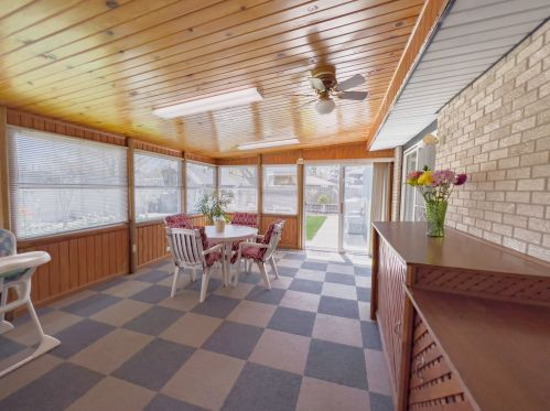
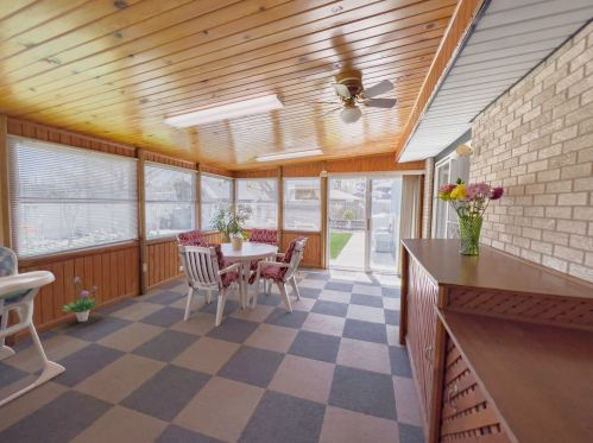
+ potted plant (81, 299)
